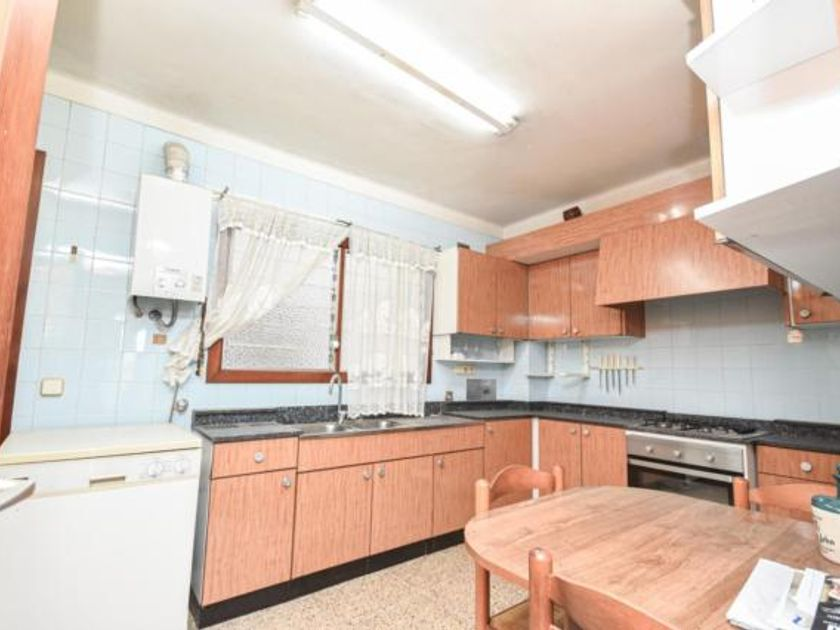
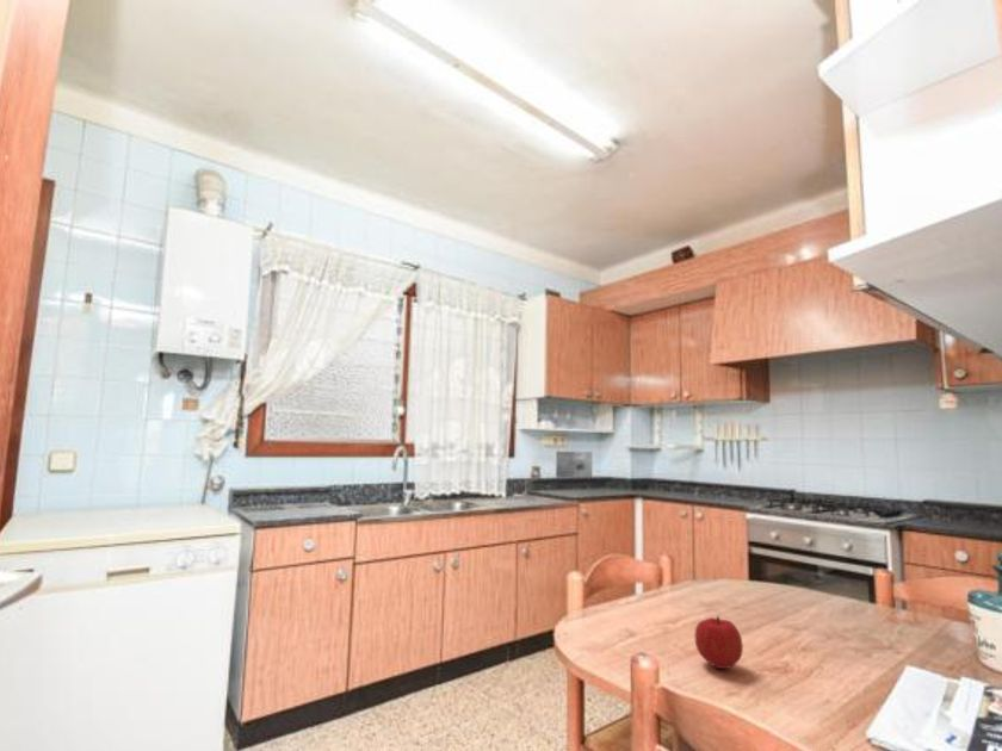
+ fruit (718, 640)
